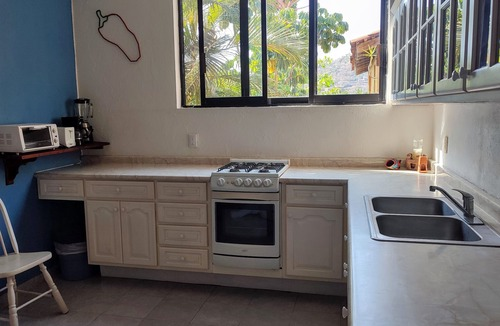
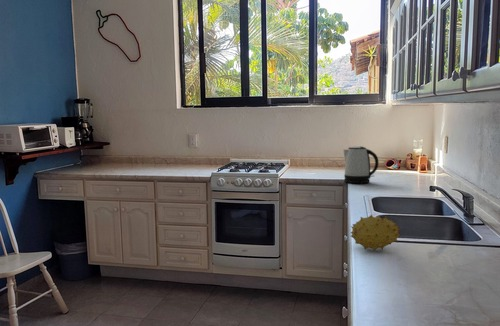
+ kettle (360, 164)
+ fruit (375, 231)
